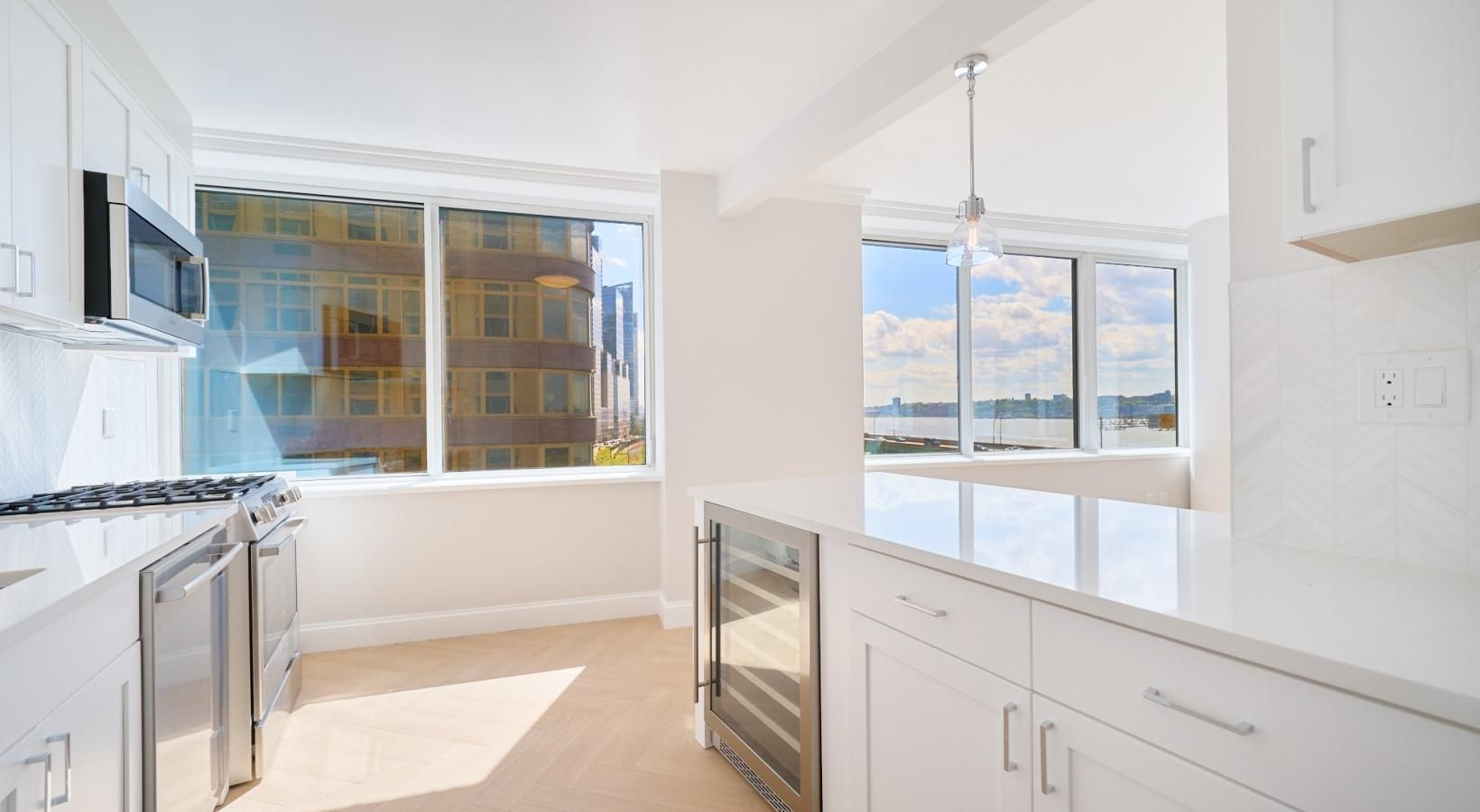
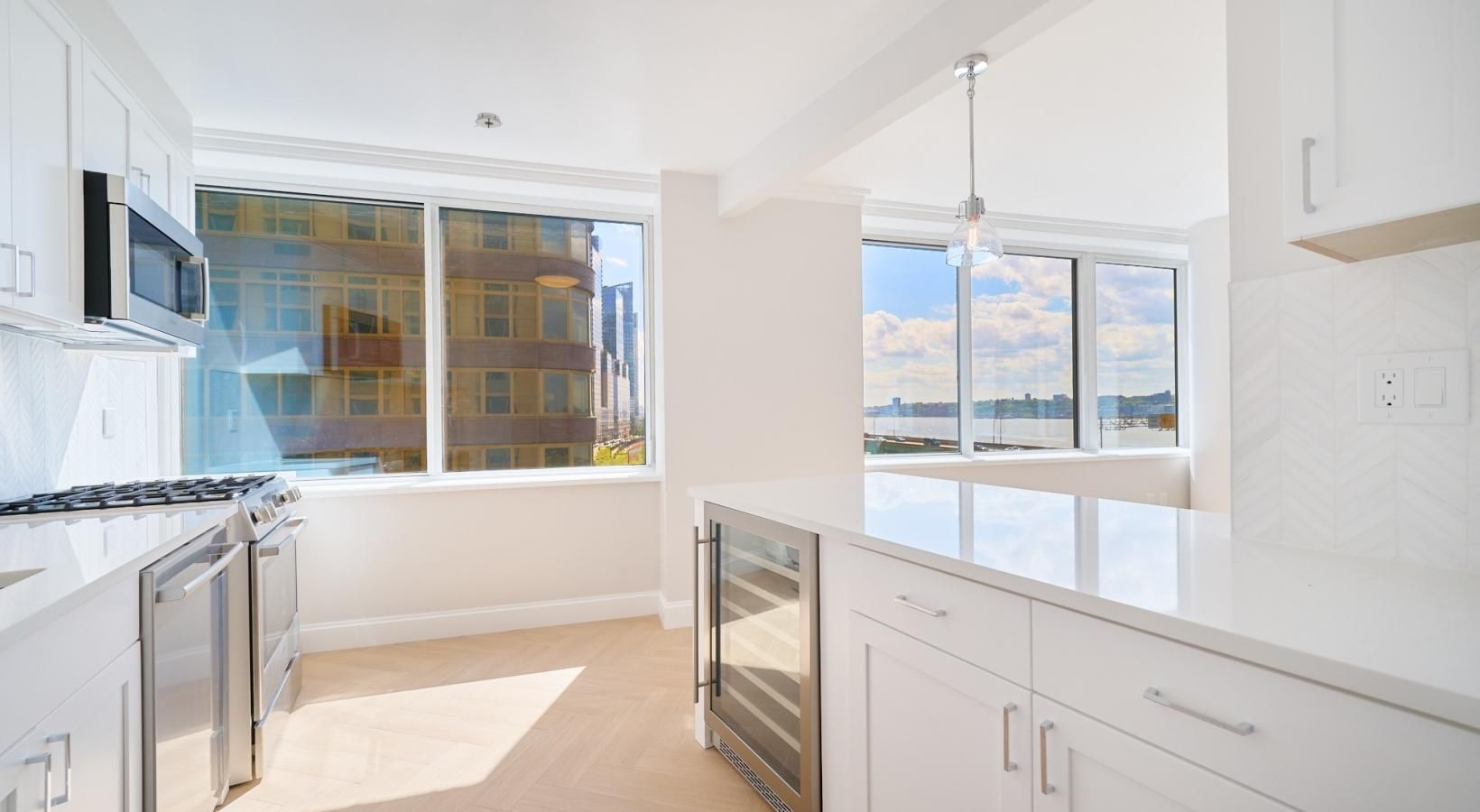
+ smoke detector (487, 120)
